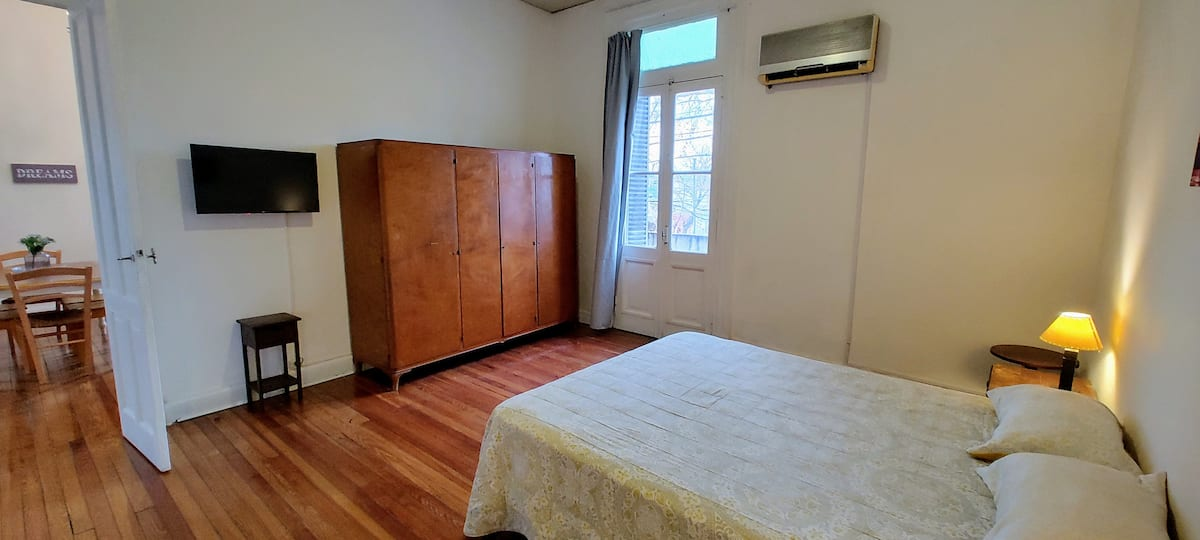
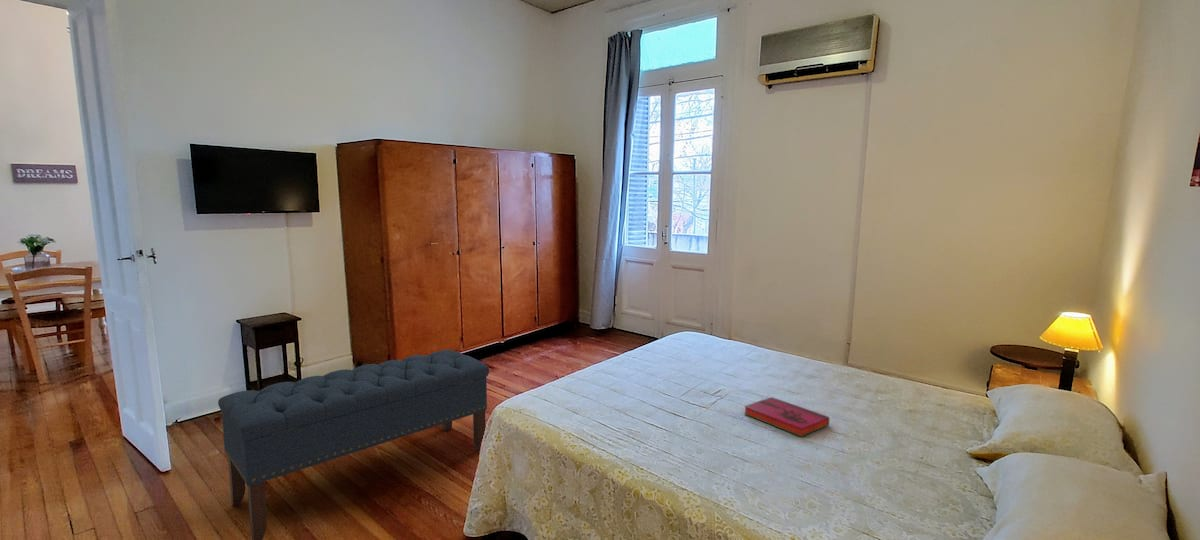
+ bench (369, 424)
+ hardback book (785, 415)
